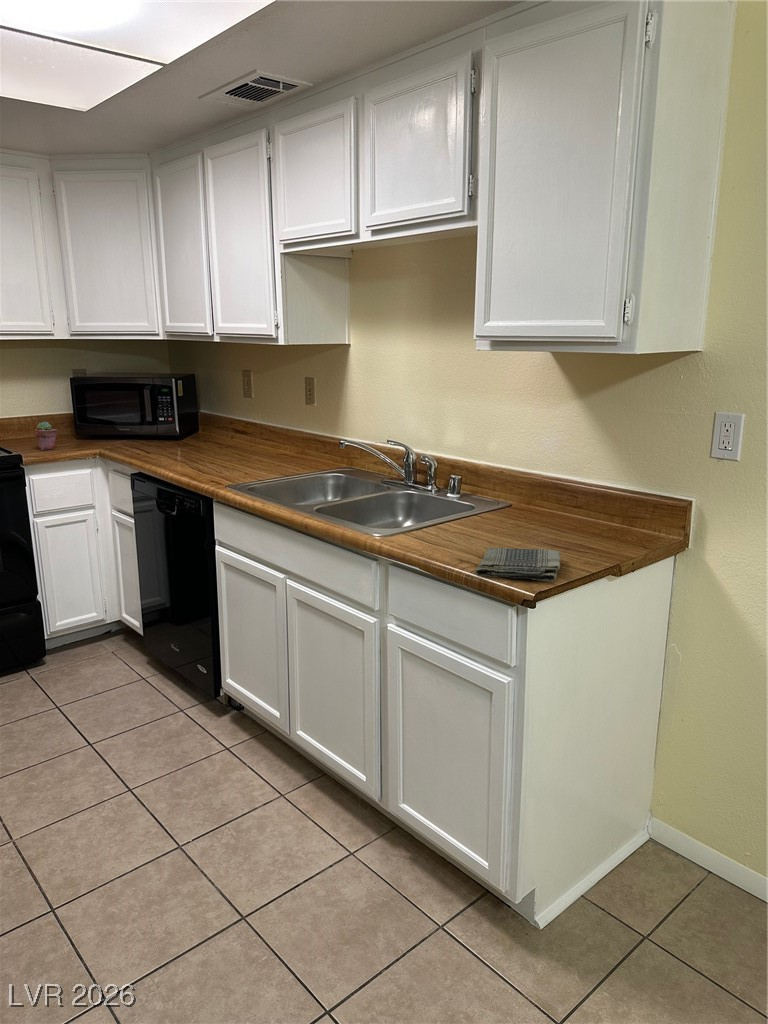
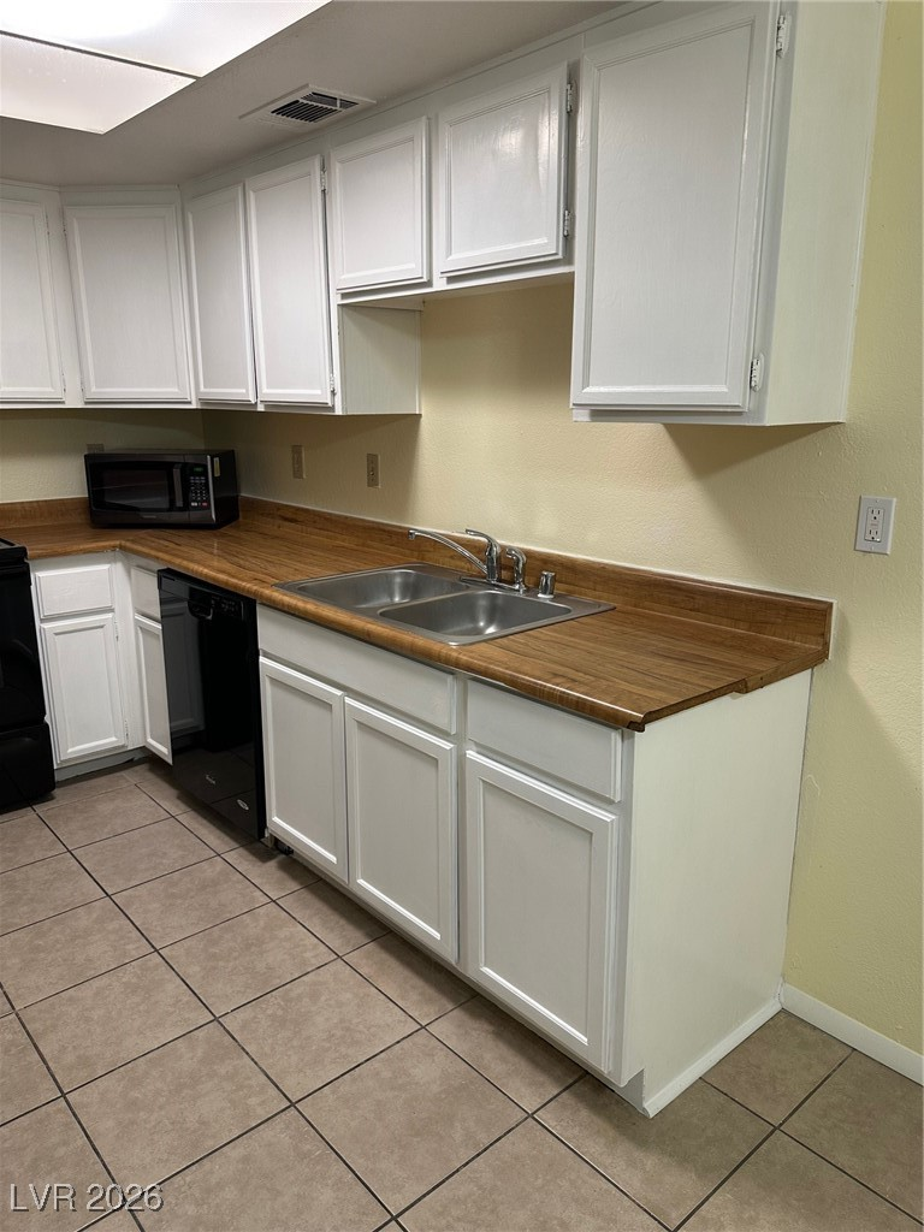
- potted succulent (46, 435)
- dish towel (519, 561)
